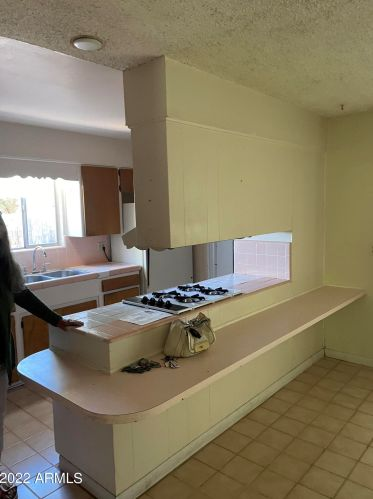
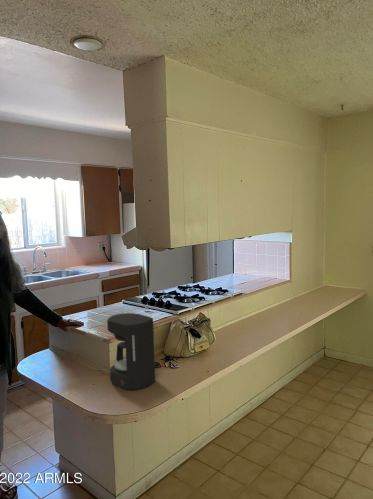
+ coffee maker (130, 349)
